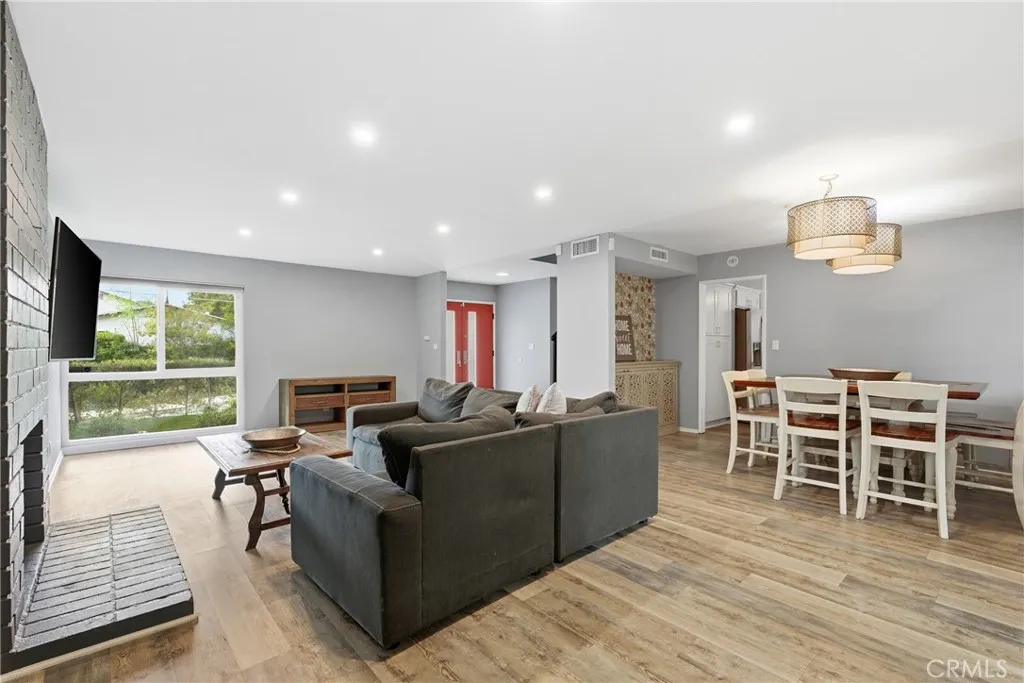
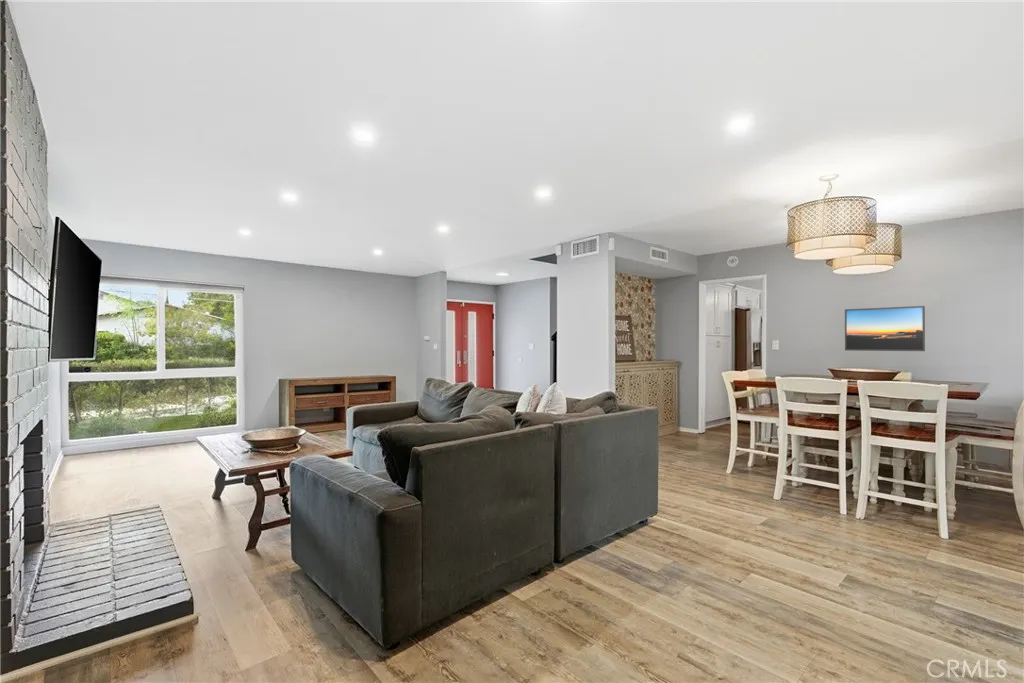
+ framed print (882, 329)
